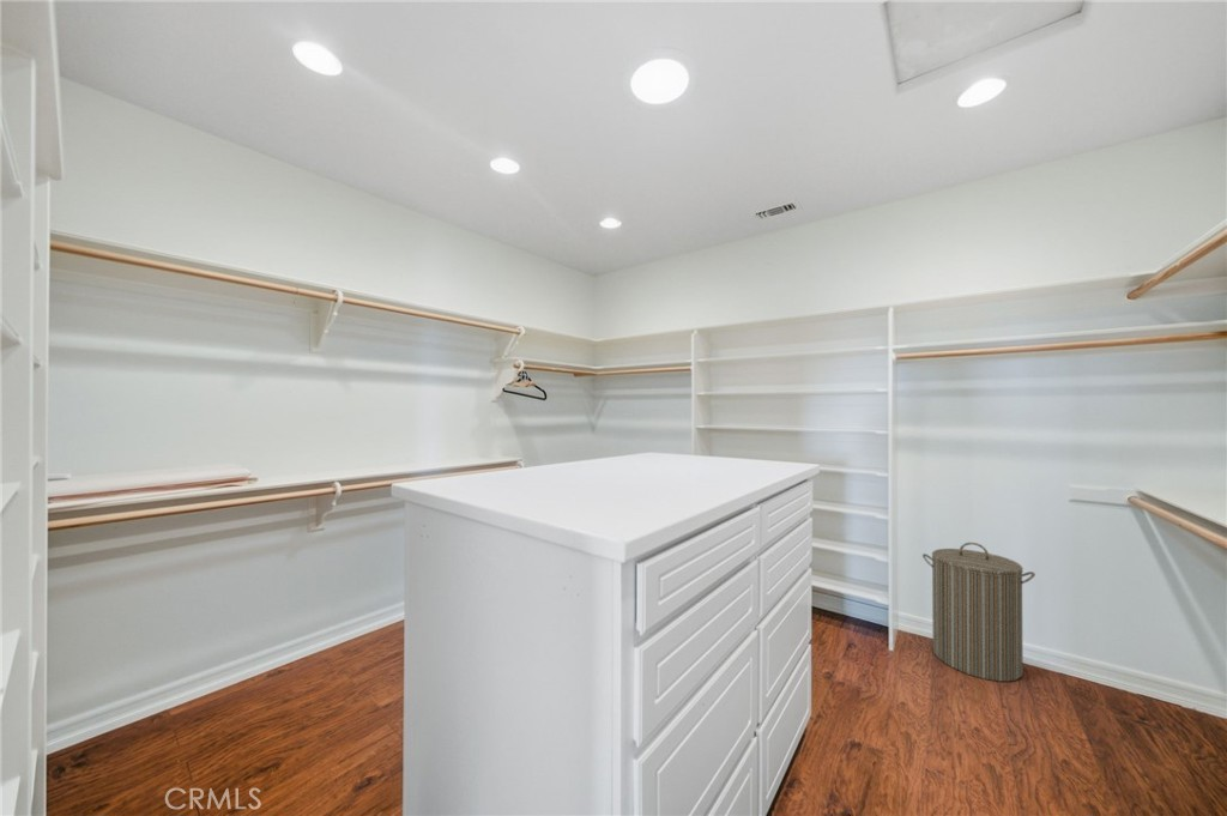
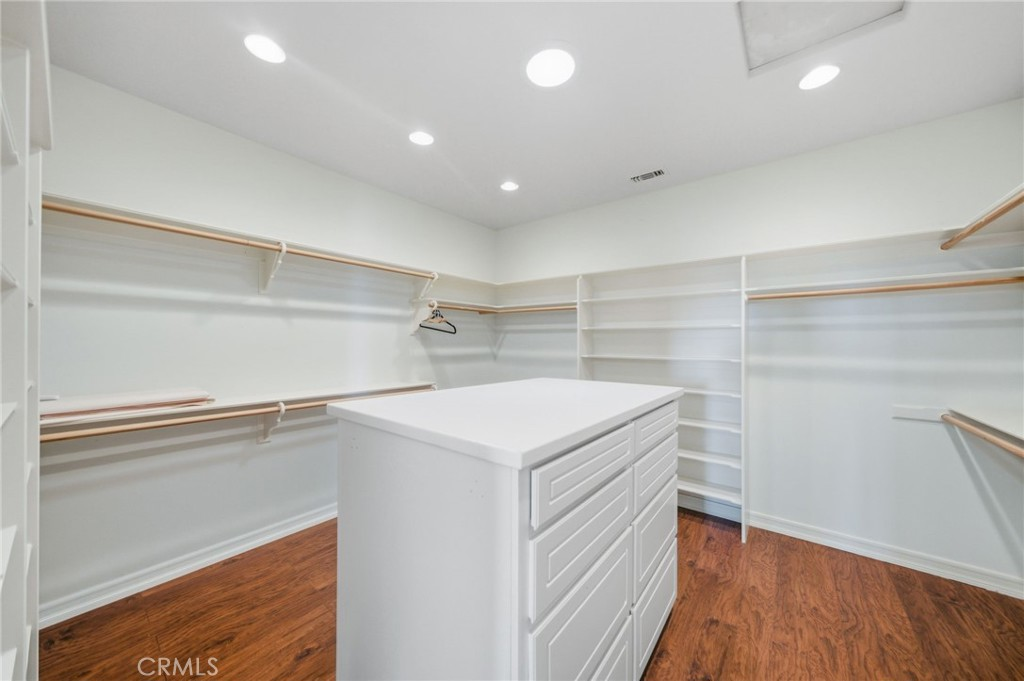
- laundry hamper (975, 602)
